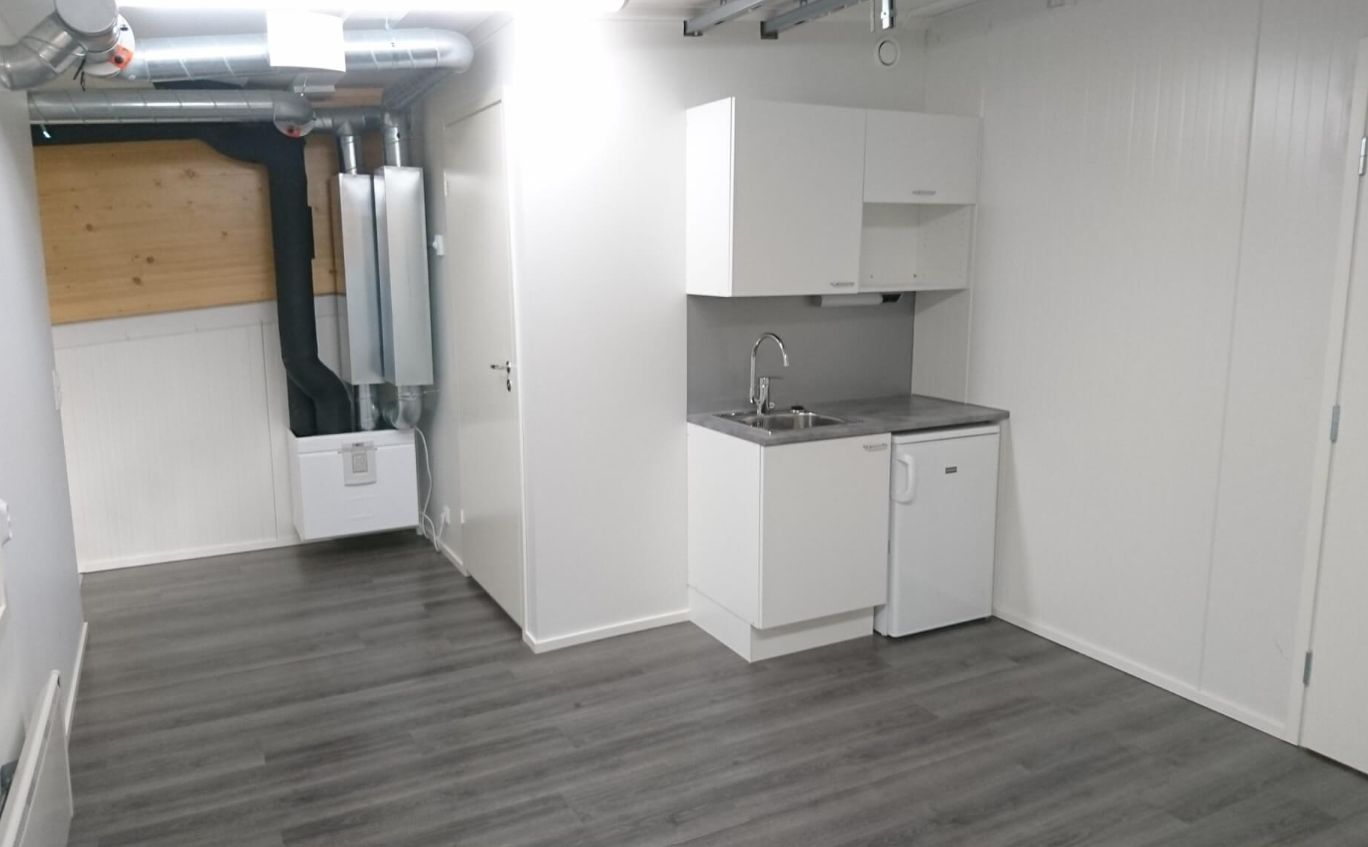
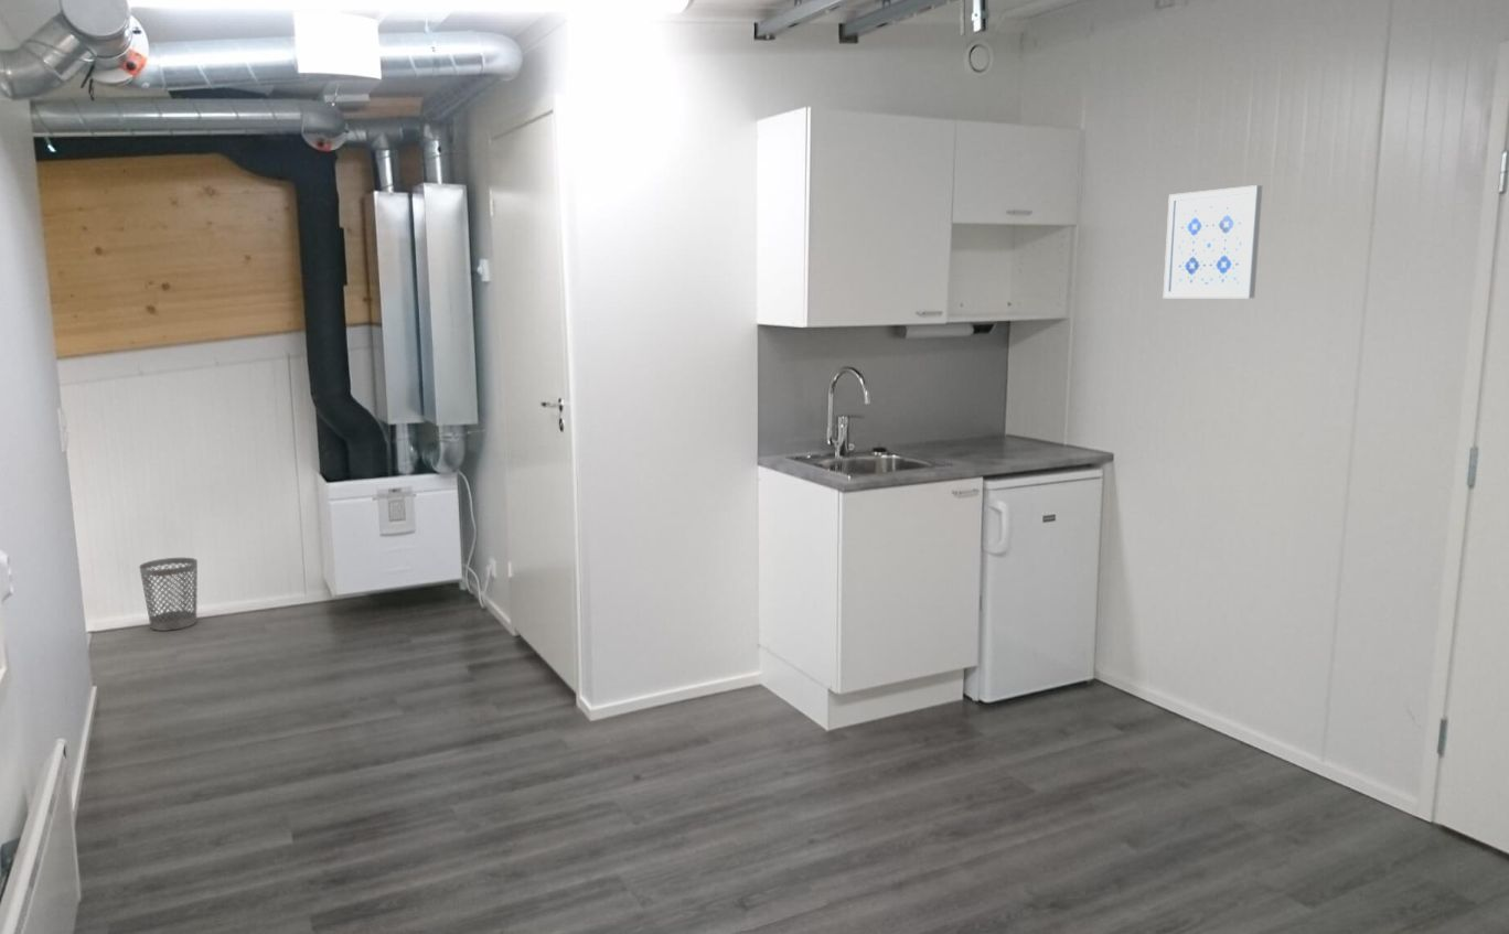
+ wastebasket (171, 593)
+ wall art (1210, 244)
